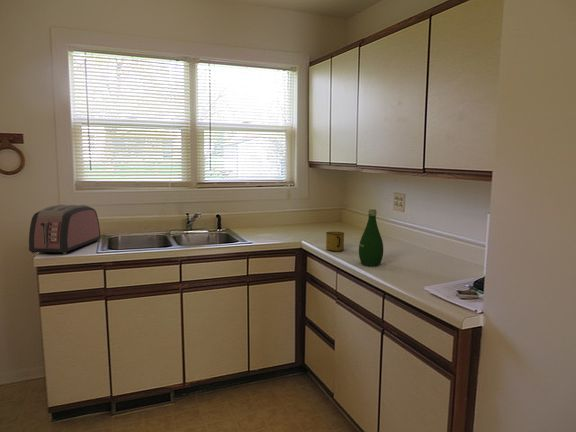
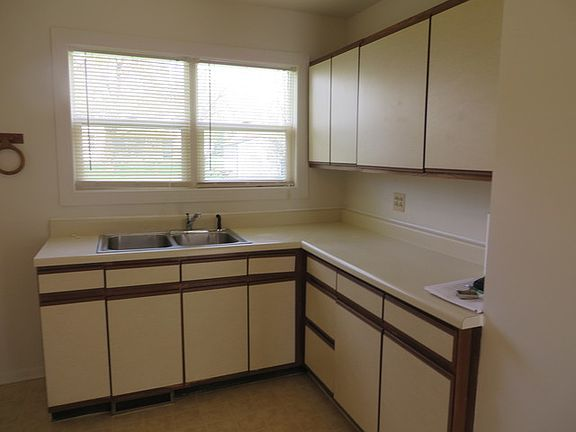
- mug (335, 241)
- bottle (371, 237)
- toaster (65, 226)
